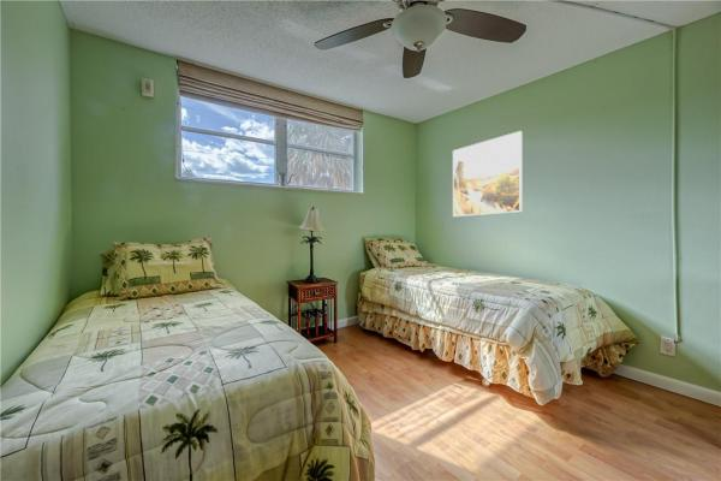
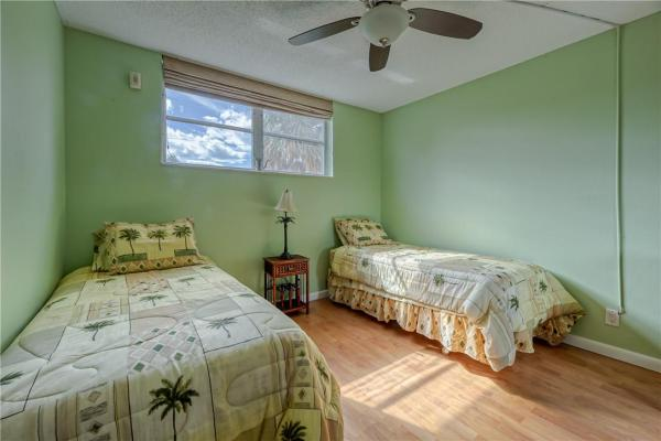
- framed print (483, 178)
